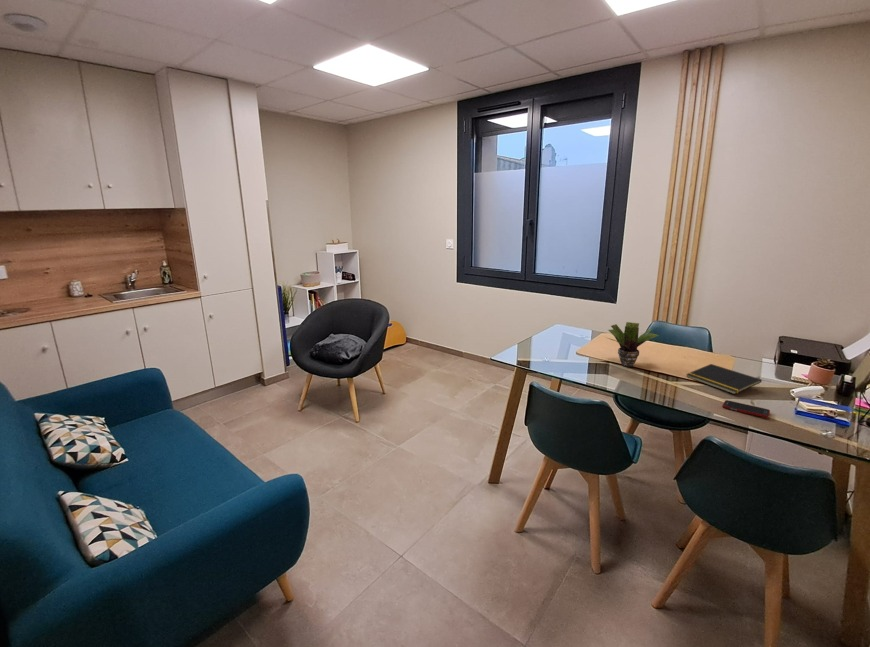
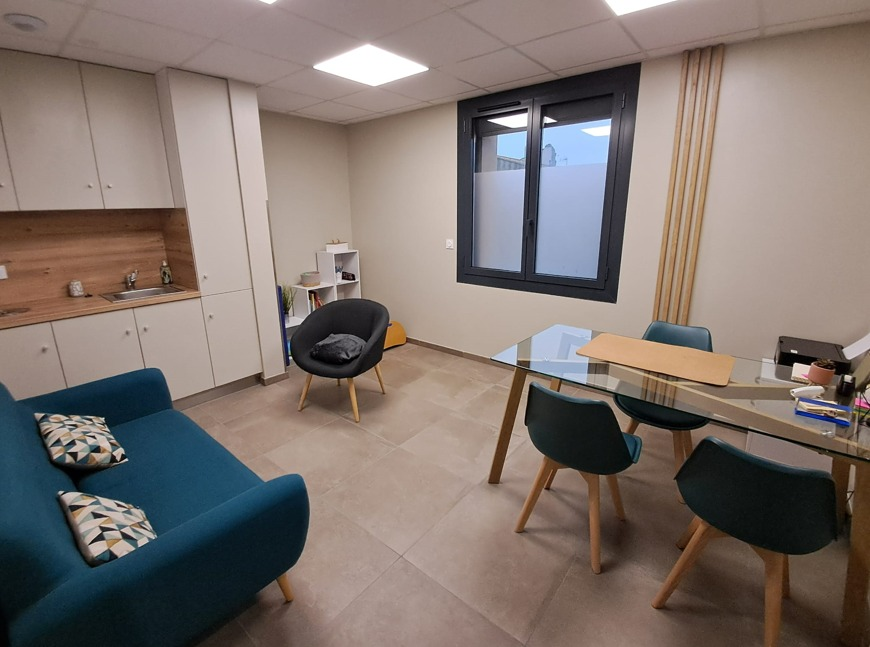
- cell phone (745, 408)
- potted plant (630, 344)
- notepad (722, 378)
